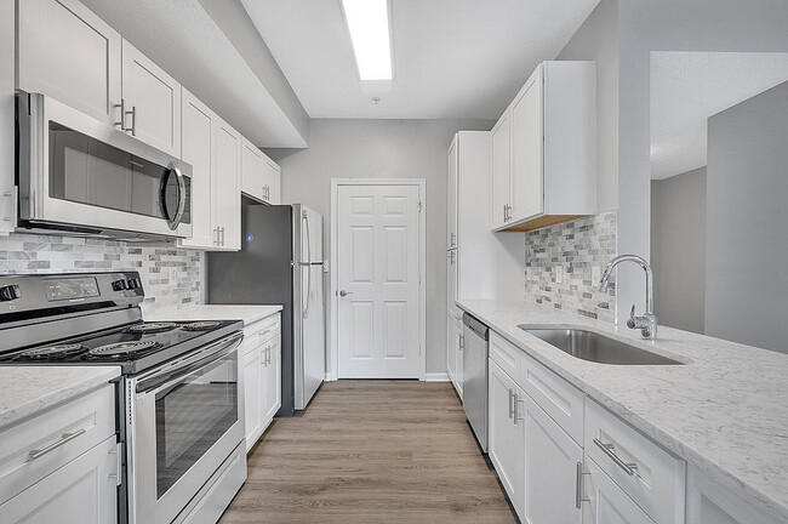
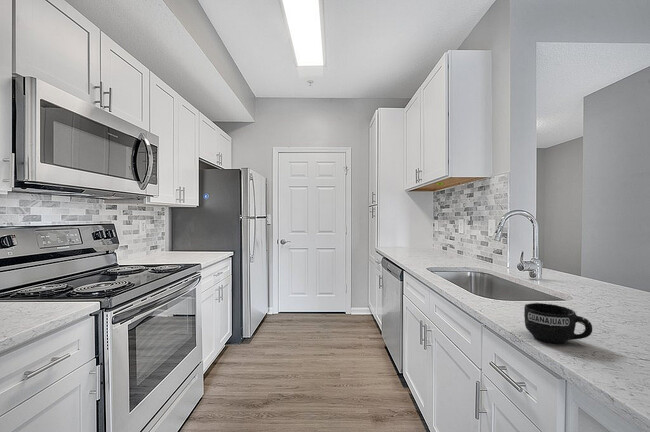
+ mug (556, 324)
